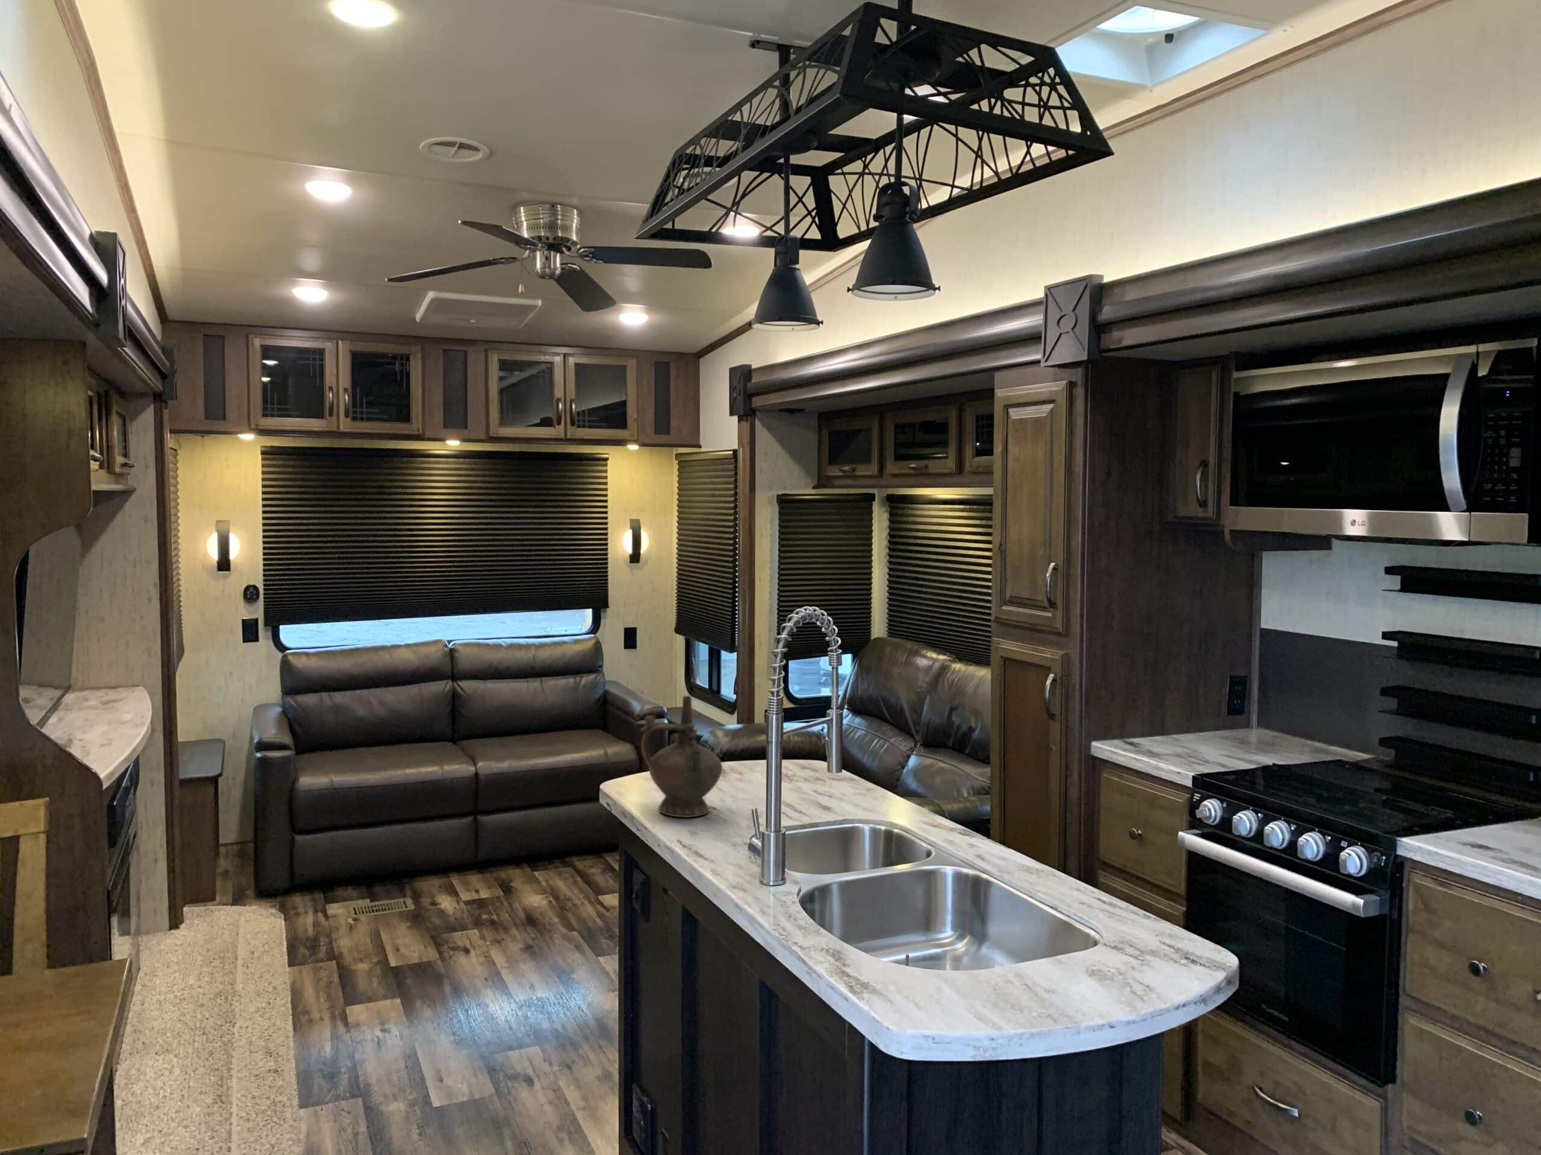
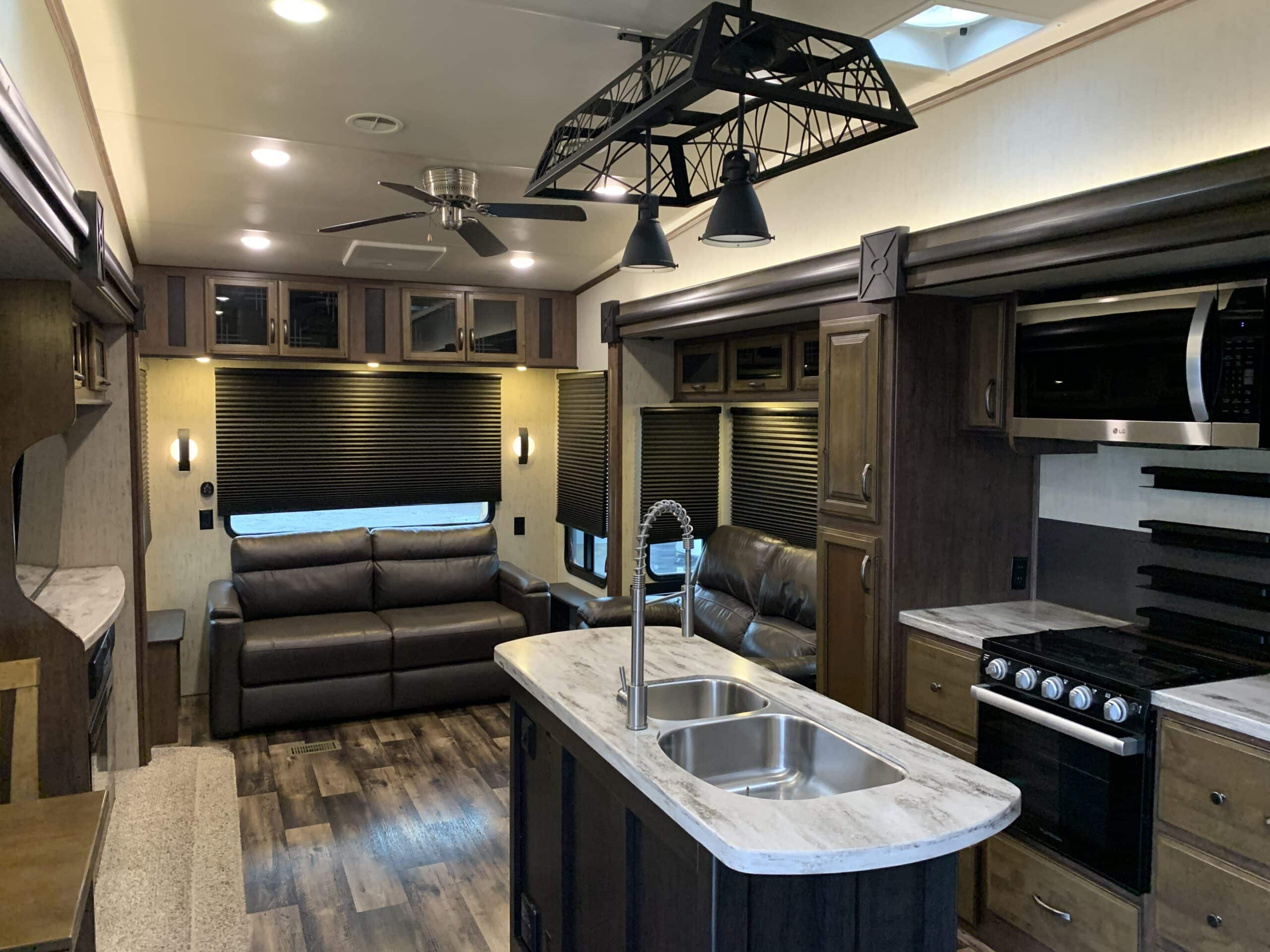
- ceremonial vessel (681, 753)
